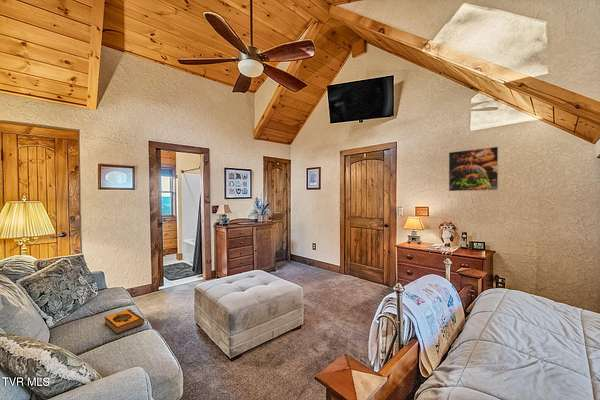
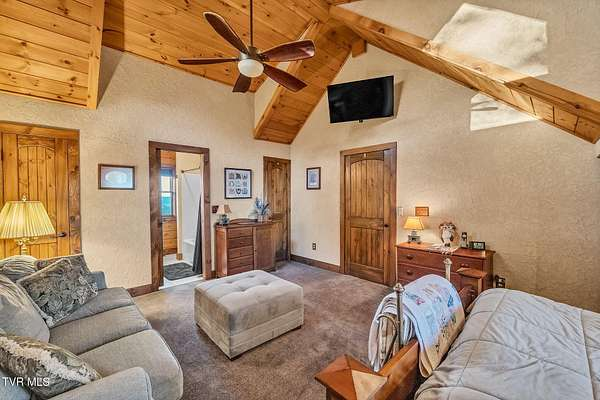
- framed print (472, 170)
- hardback book (124, 320)
